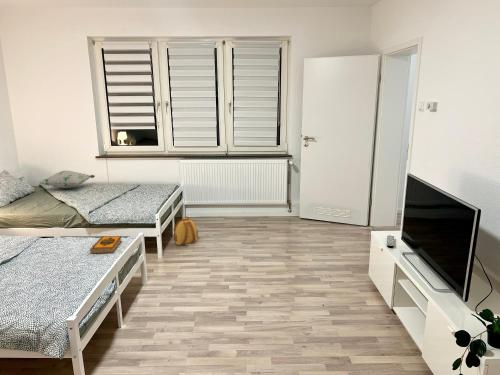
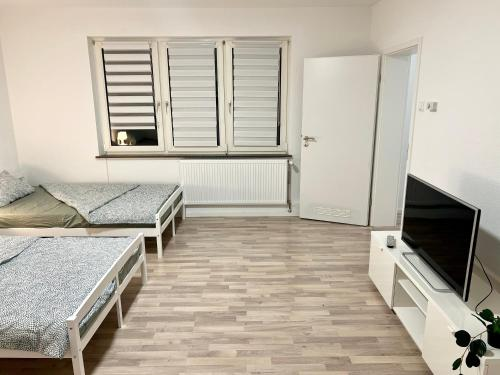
- backpack (185, 229)
- decorative pillow (68, 179)
- hardback book (106, 244)
